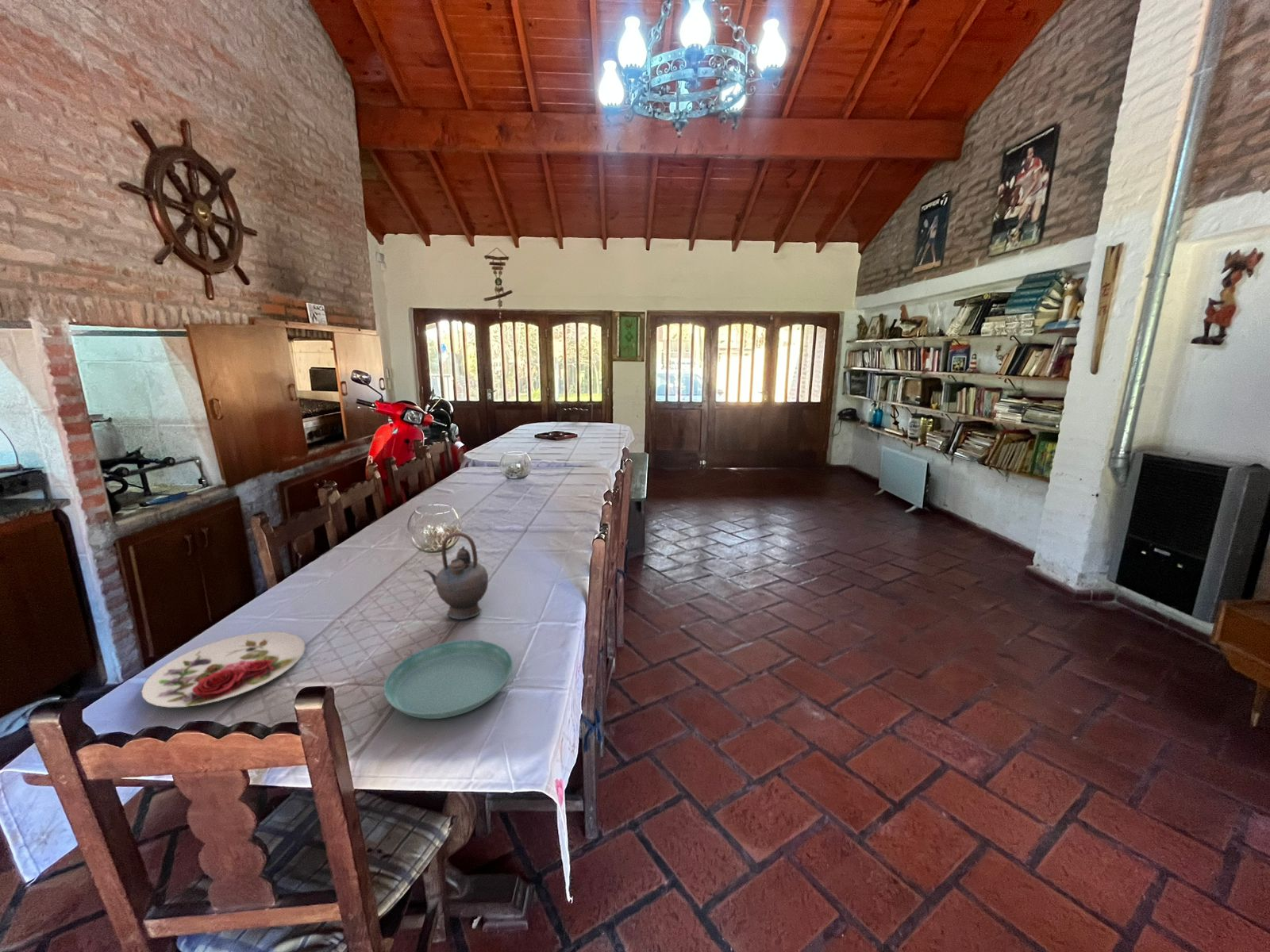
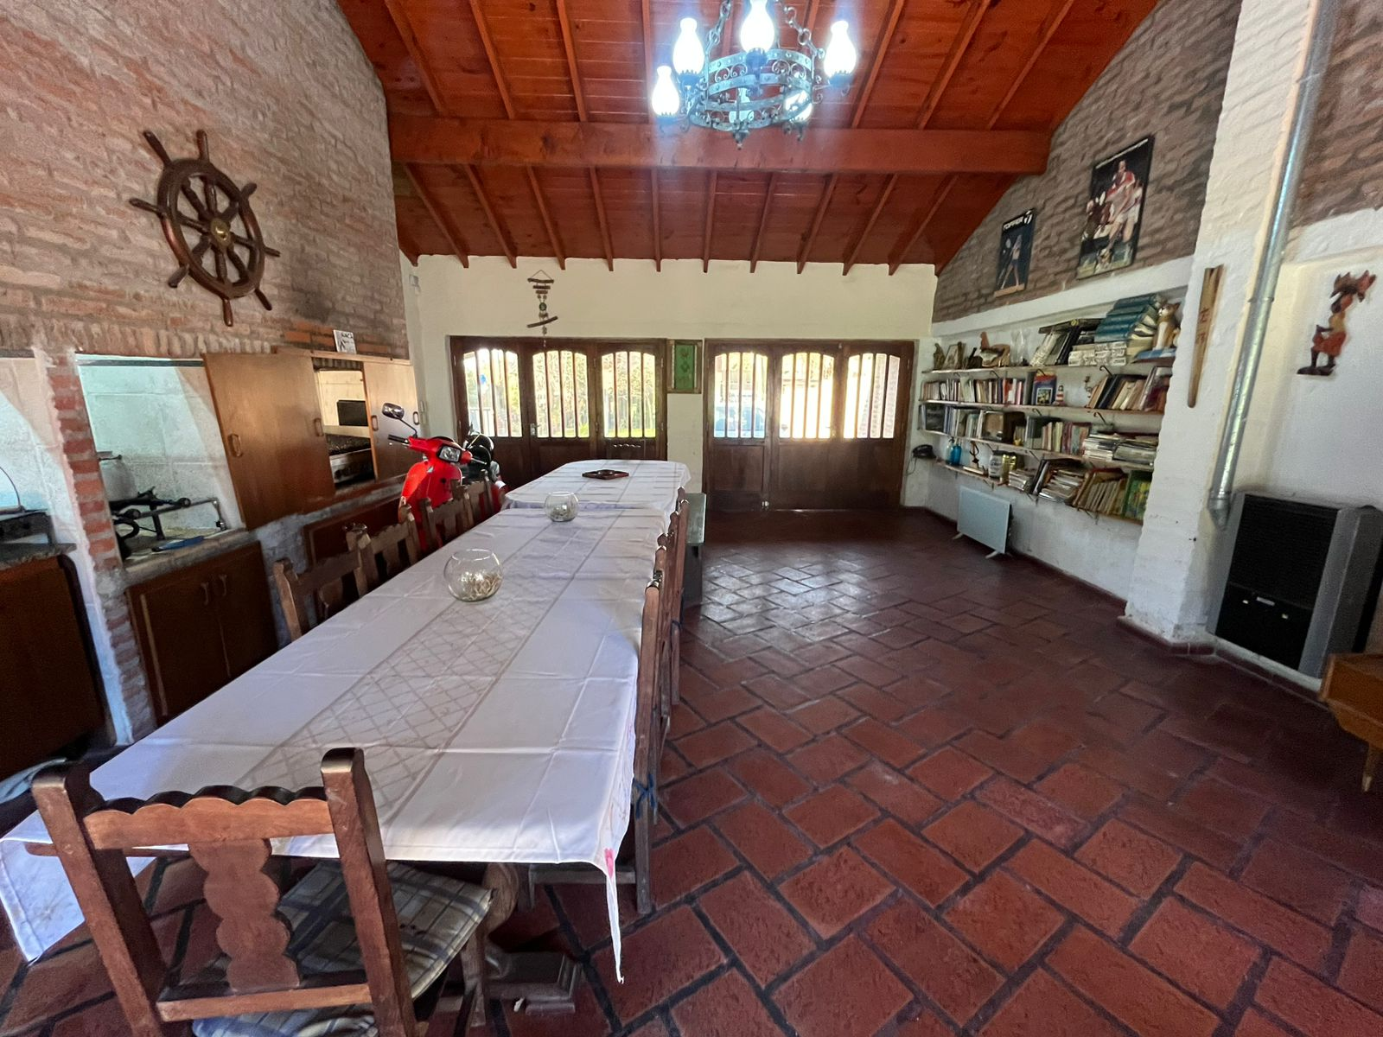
- teapot (456, 573)
- plate (229, 664)
- saucer (451, 679)
